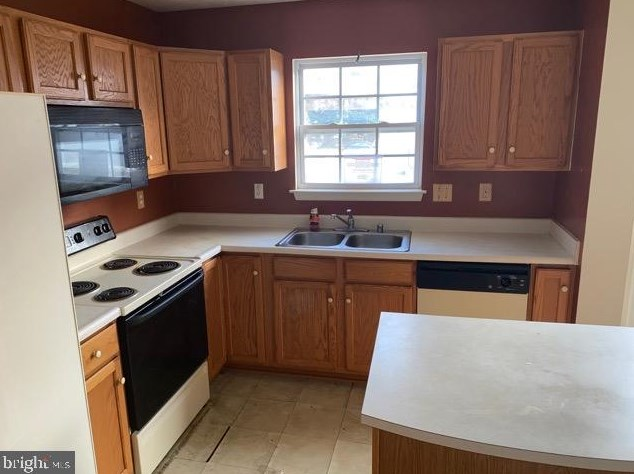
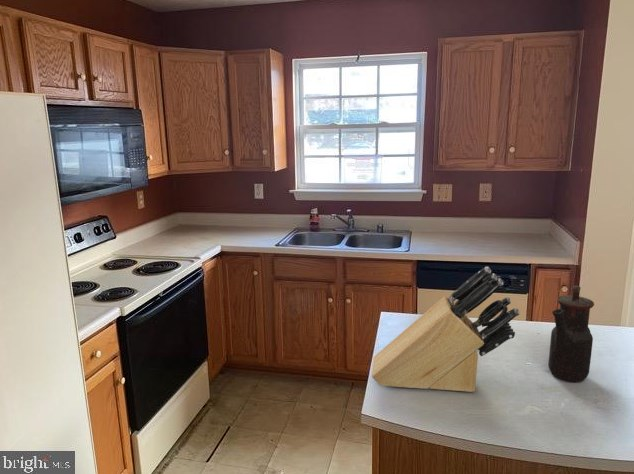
+ knife block (441, 326)
+ teapot (572, 331)
